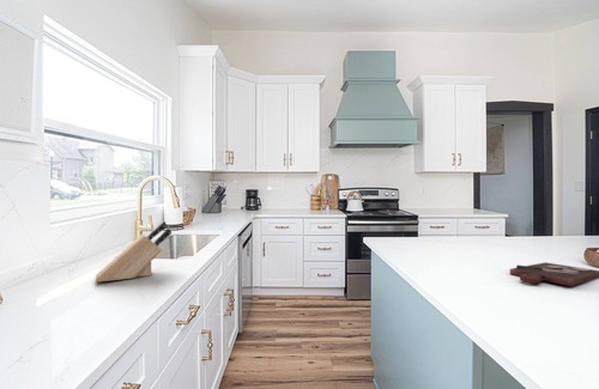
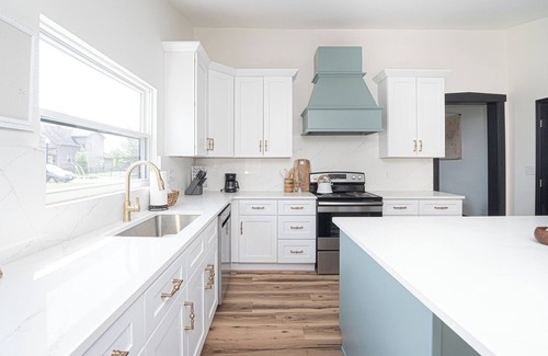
- cutting board (556, 272)
- knife block (134, 248)
